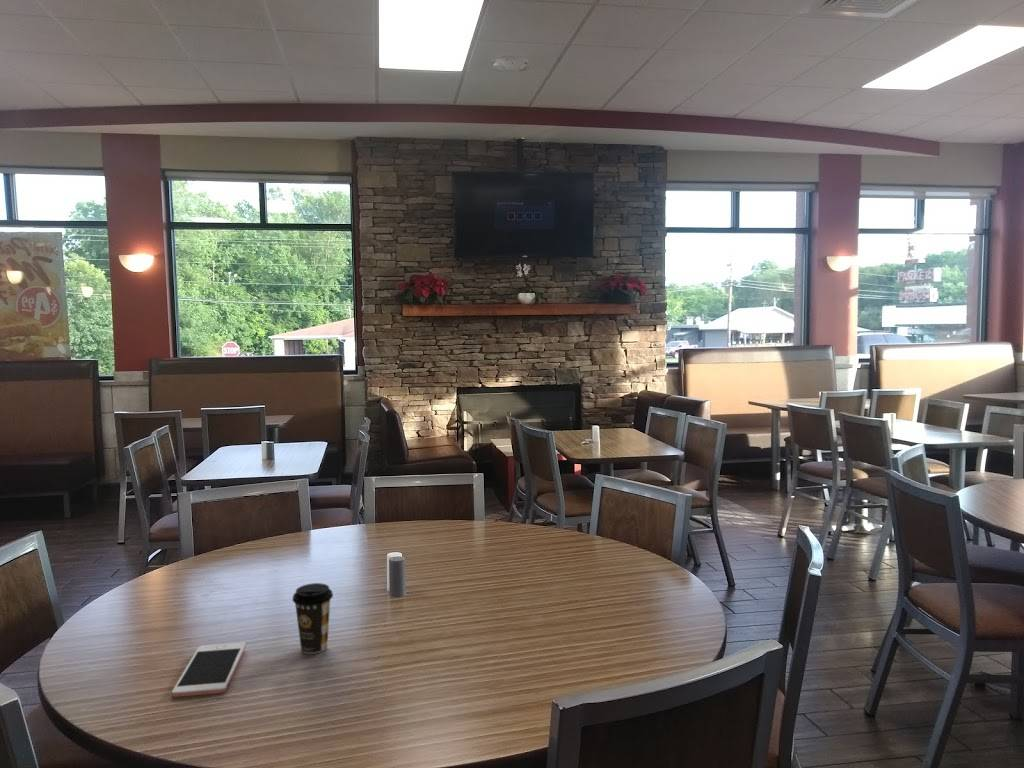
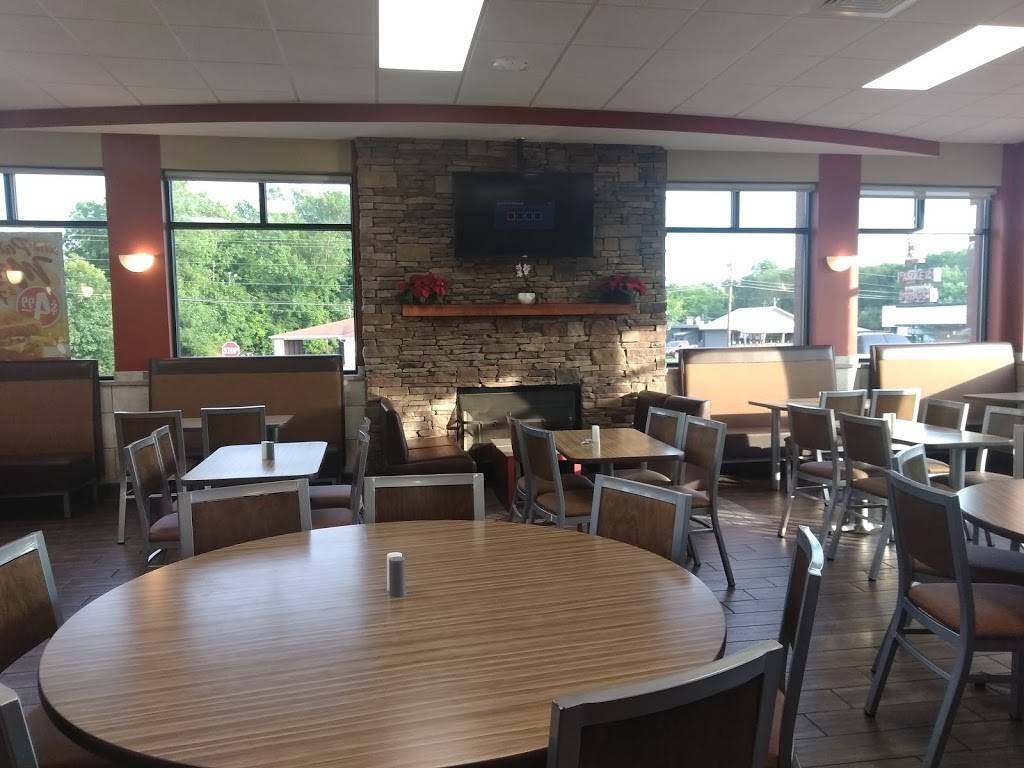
- cell phone (211, 667)
- coffee cup (313, 618)
